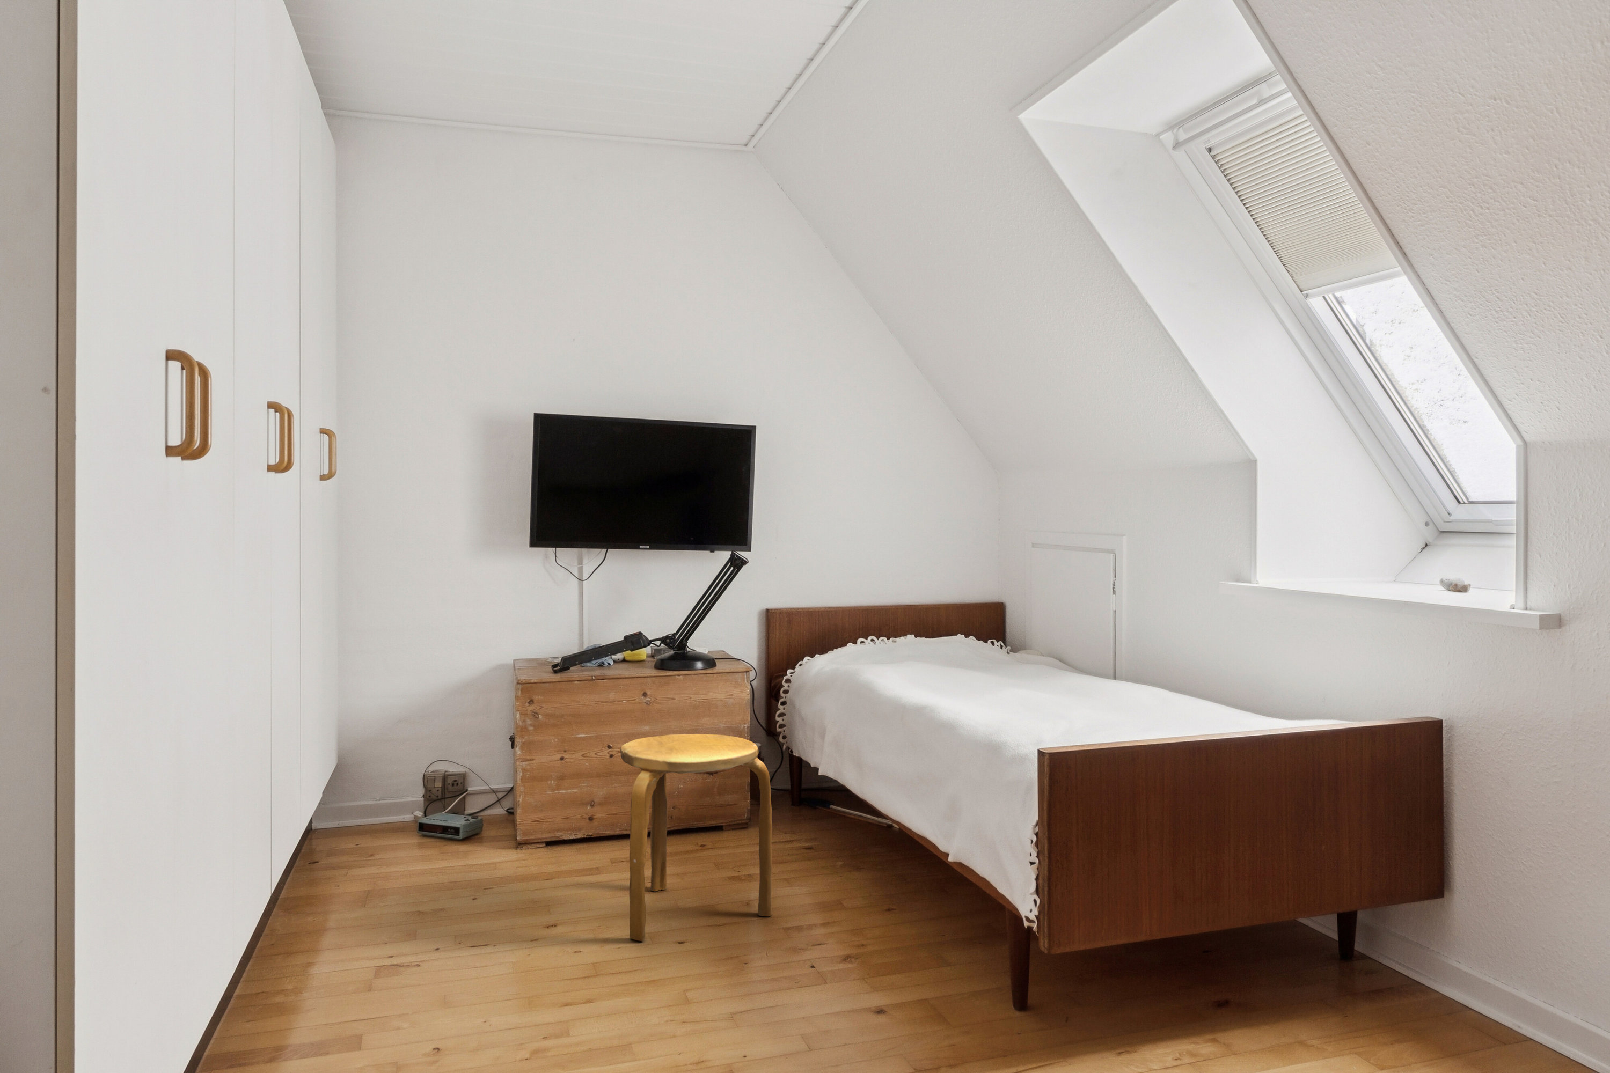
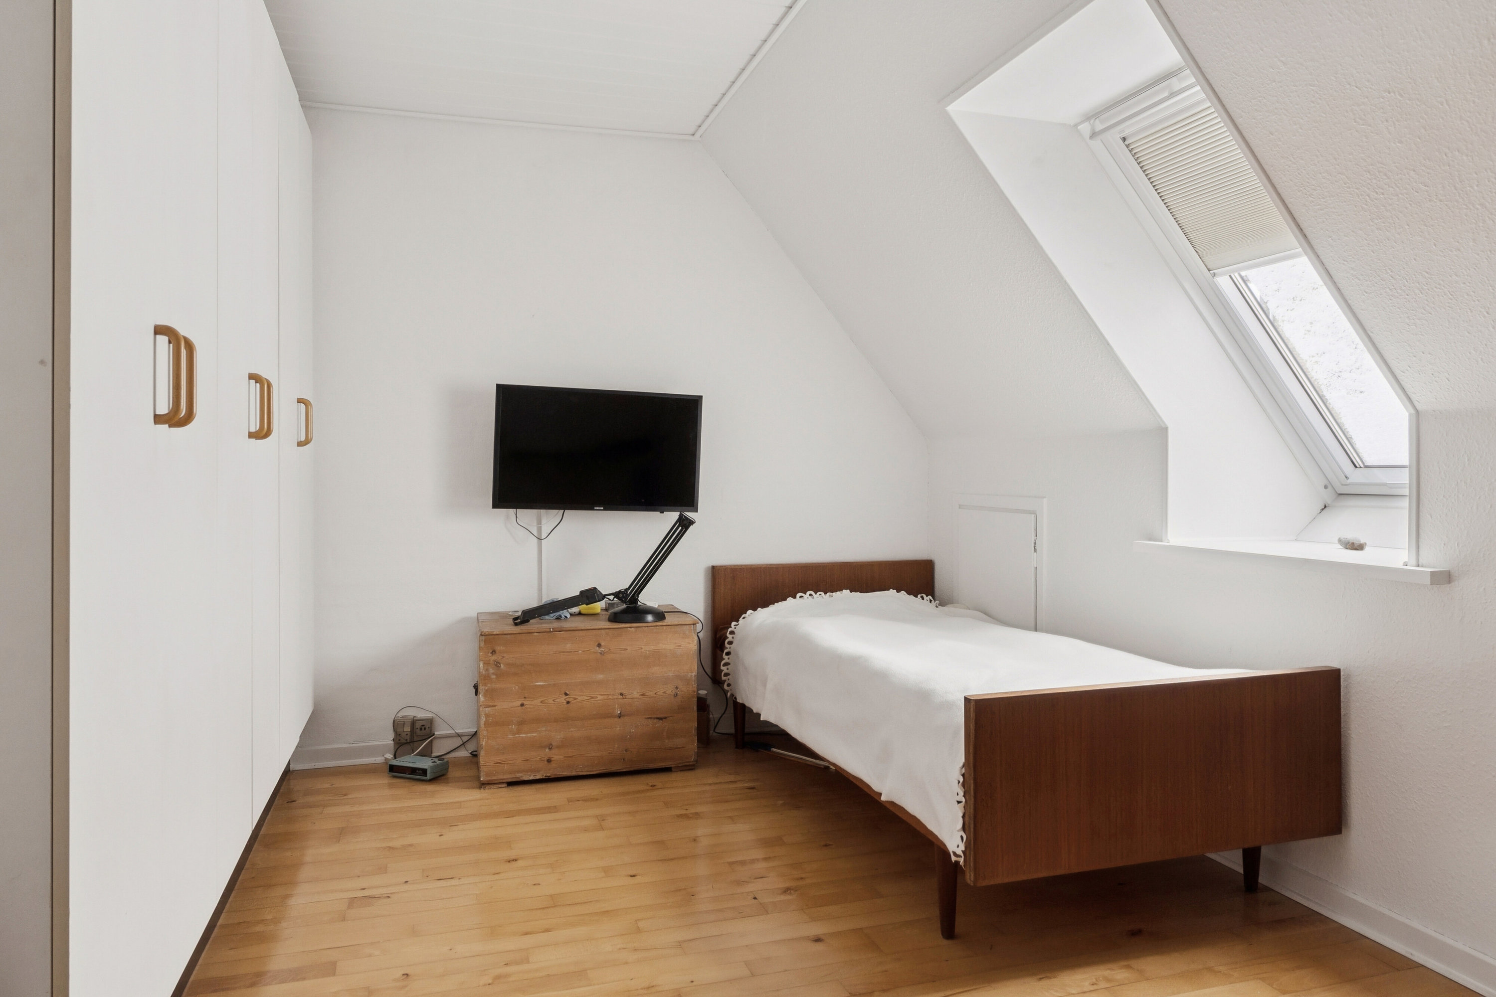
- stool (666, 830)
